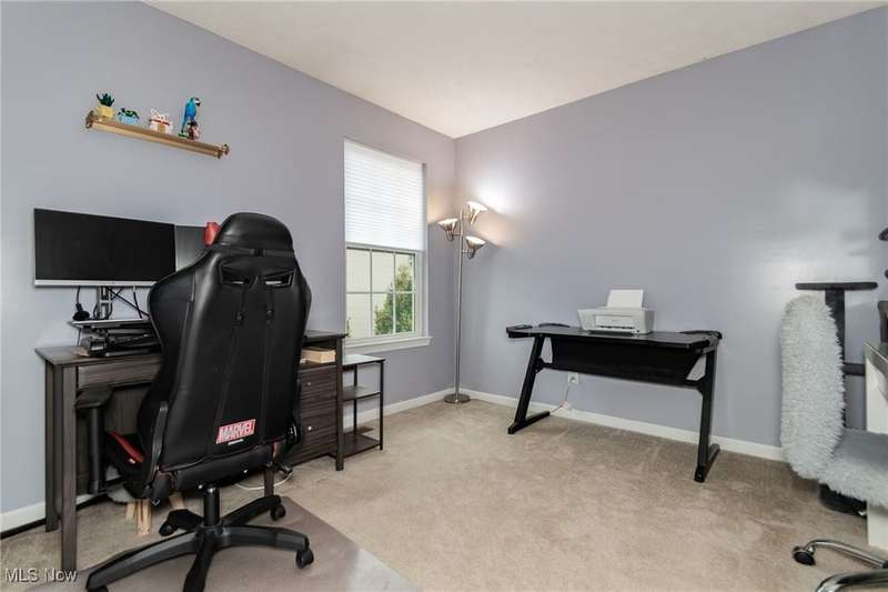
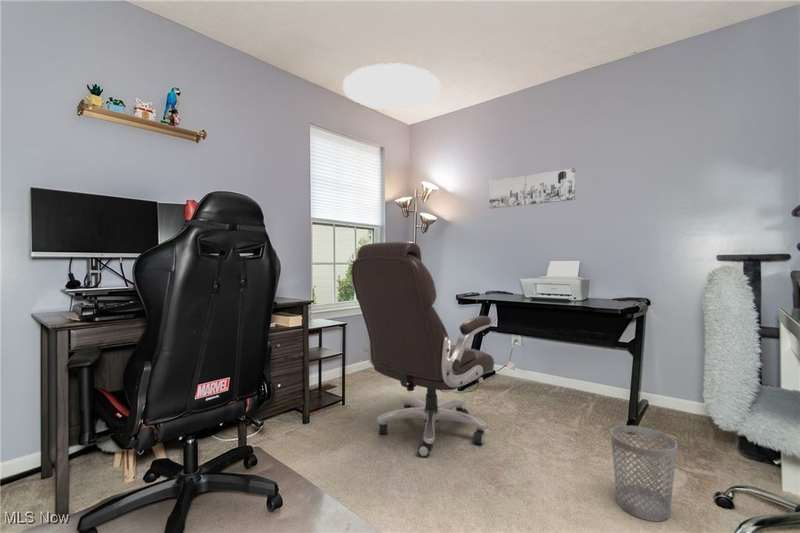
+ wastebasket (642, 472)
+ ceiling light (391, 89)
+ wall art (529, 189)
+ chair (425, 339)
